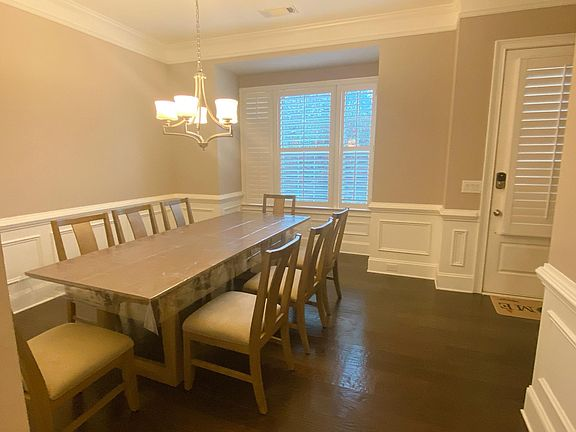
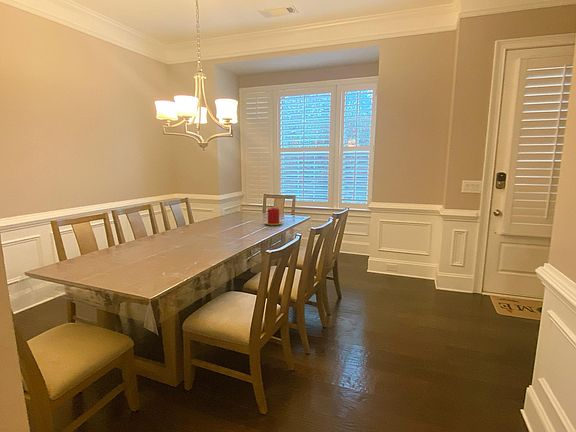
+ candle (273, 216)
